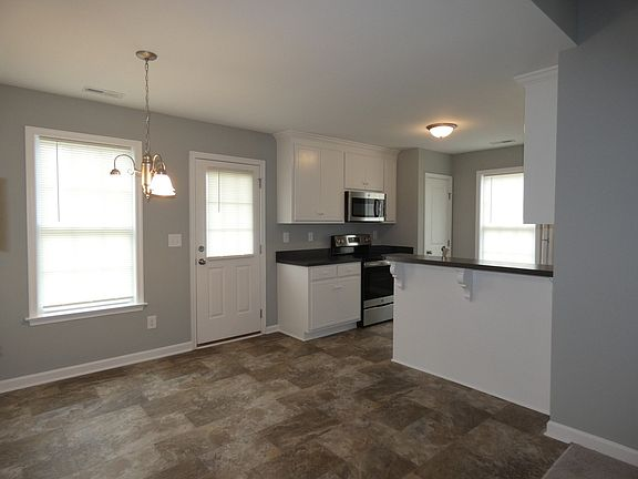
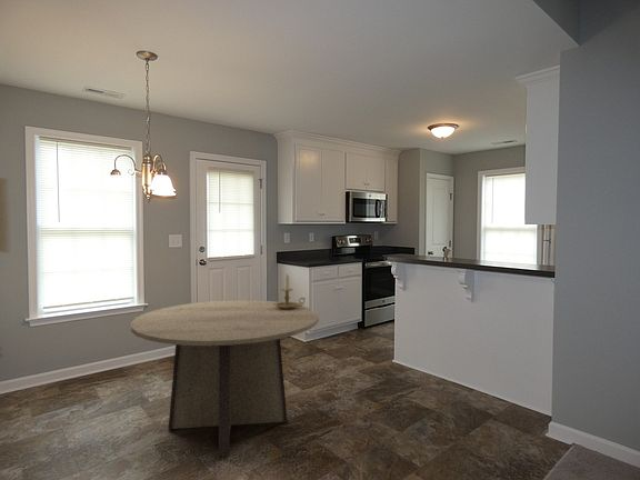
+ dining table (229, 370)
+ candle holder (287, 290)
